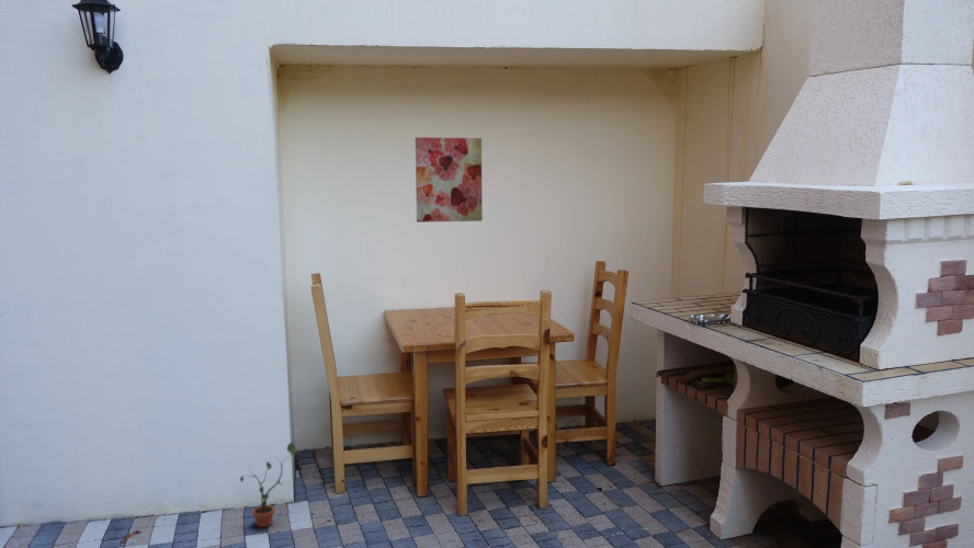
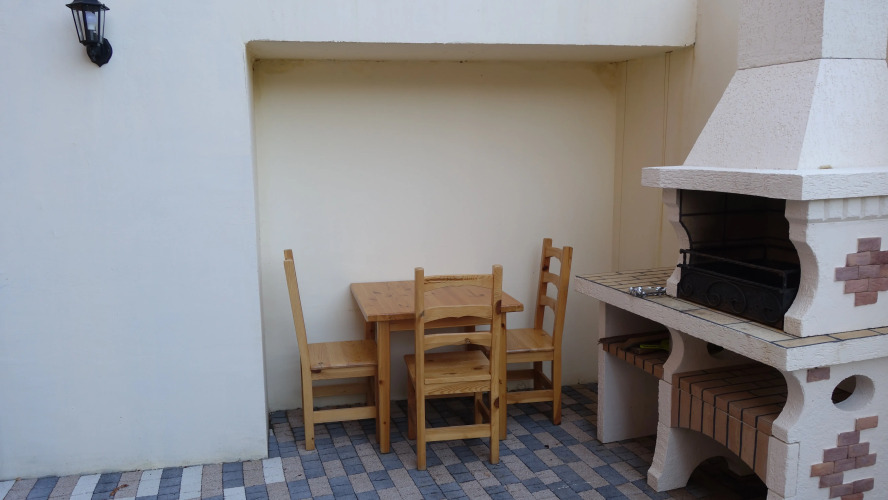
- wall art (449, 180)
- potted plant (270, 488)
